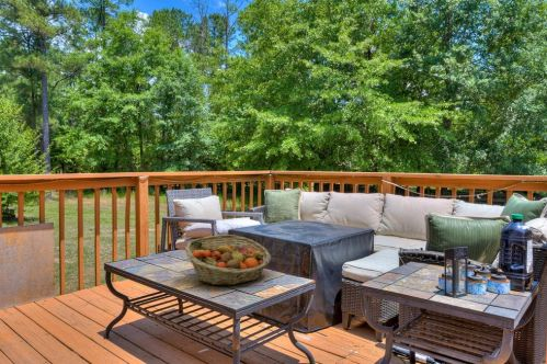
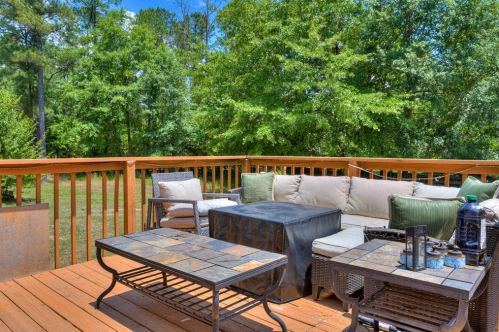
- fruit basket (228, 258)
